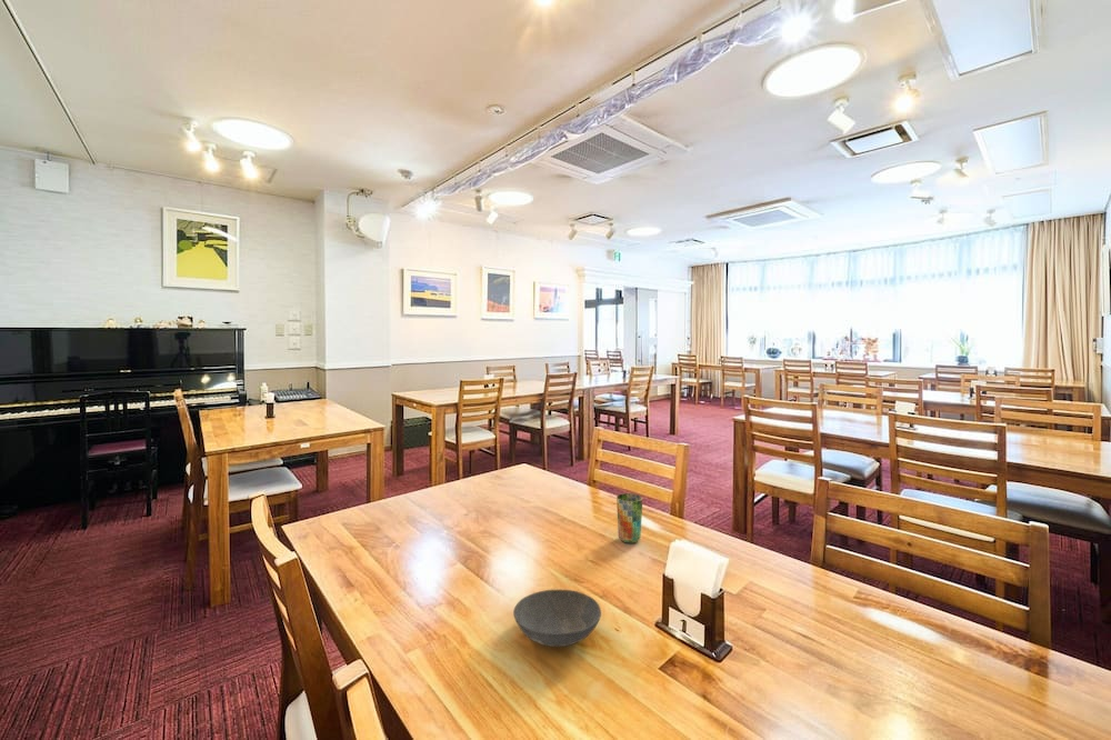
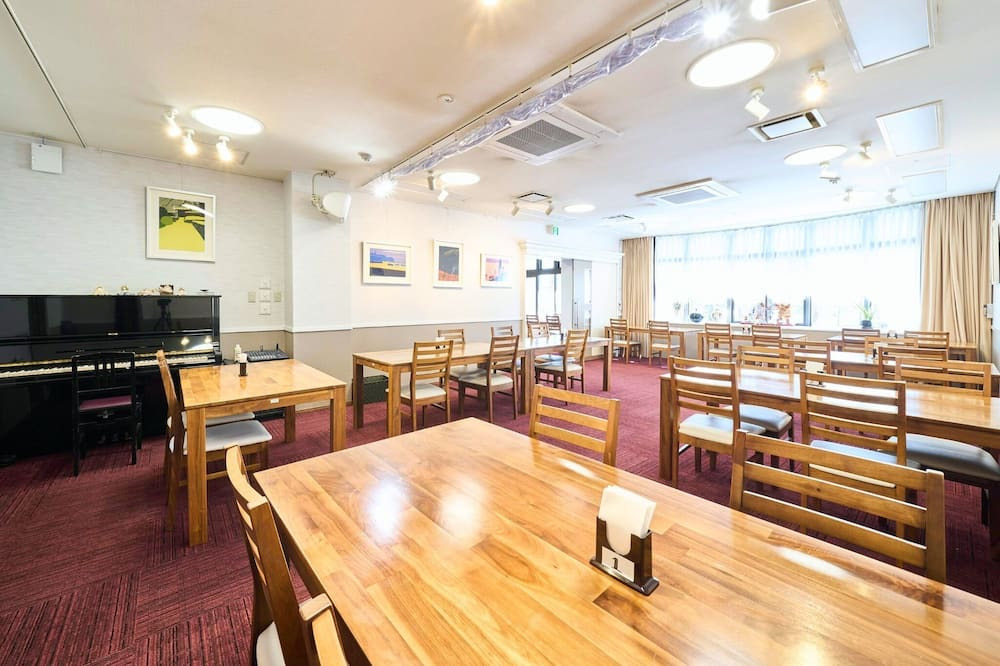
- cup (629, 518)
- bowl (557, 620)
